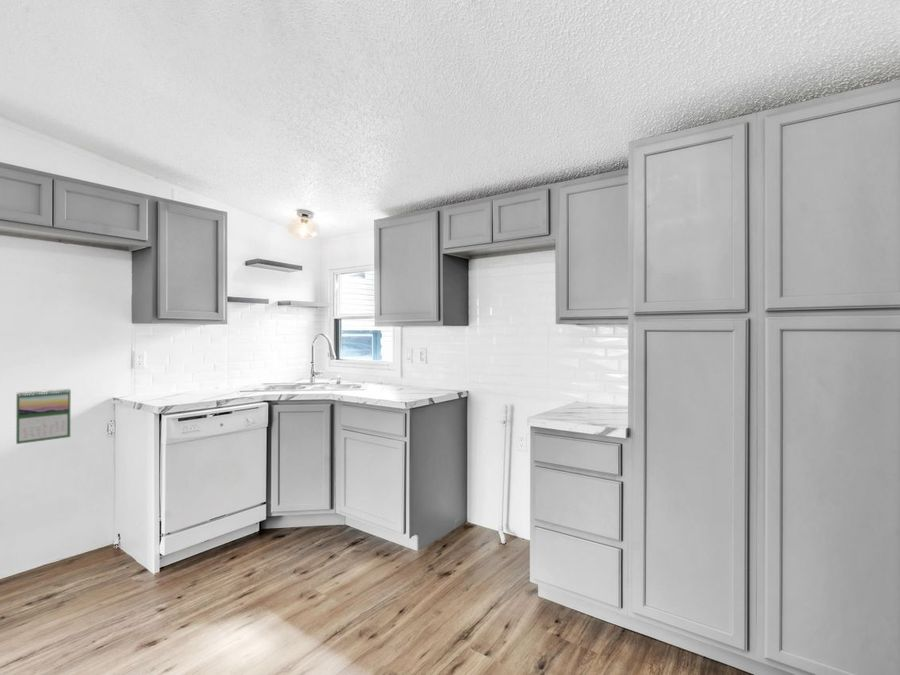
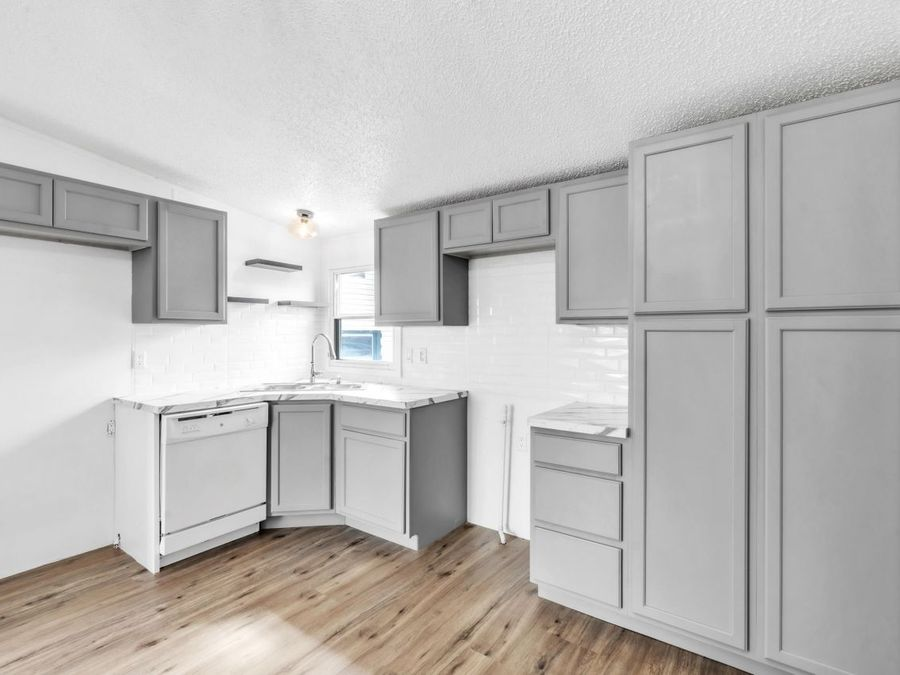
- calendar (44, 414)
